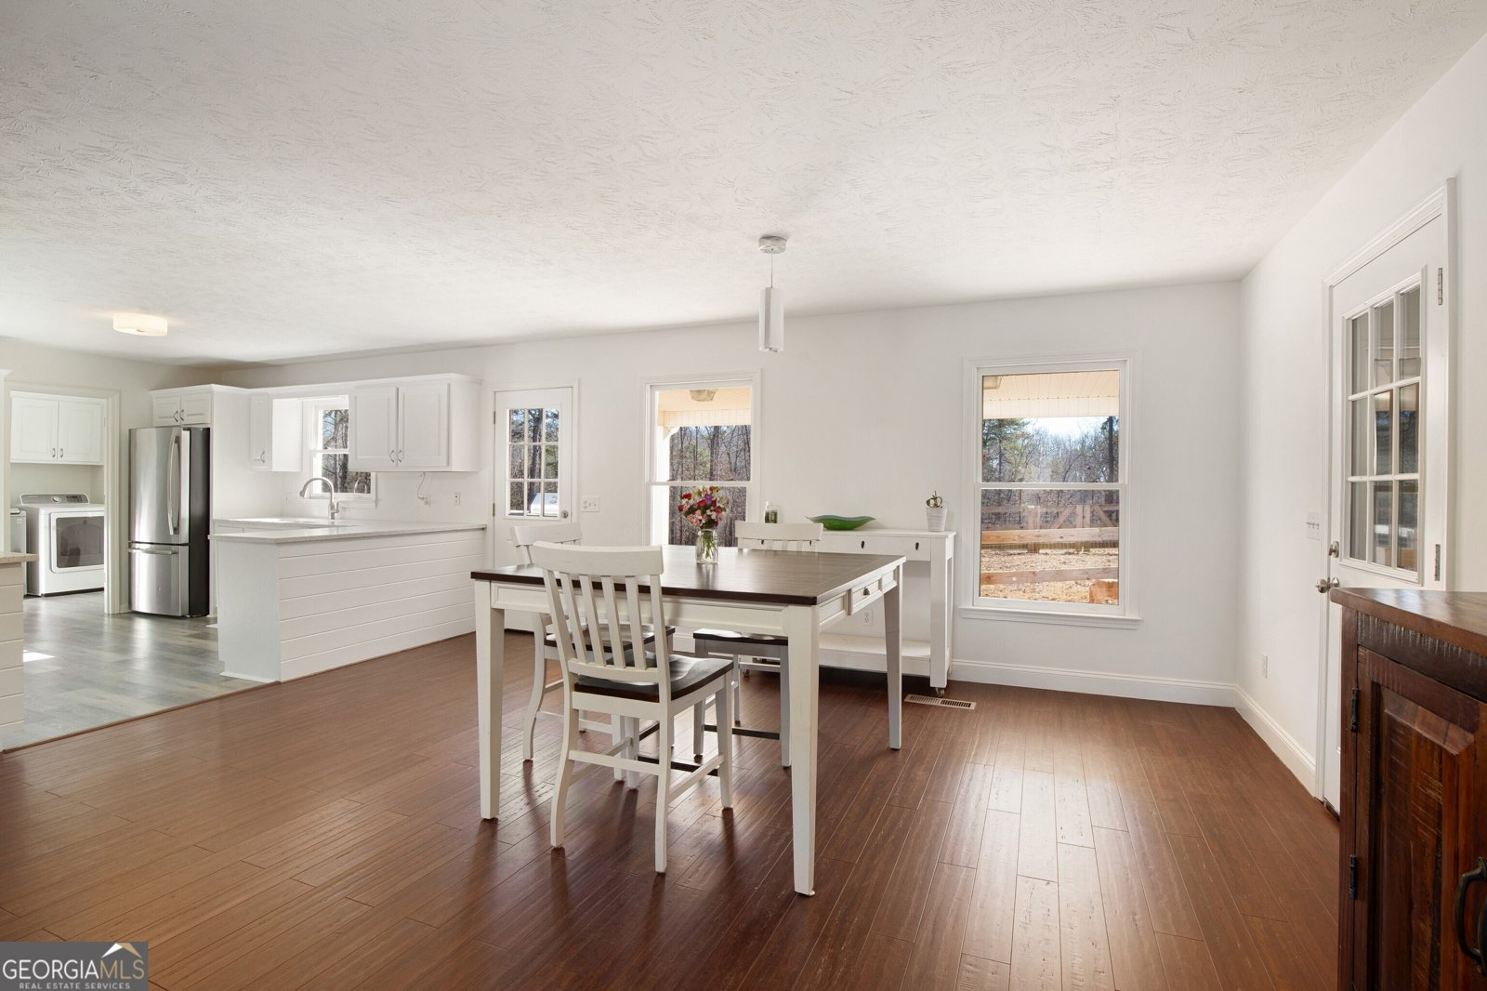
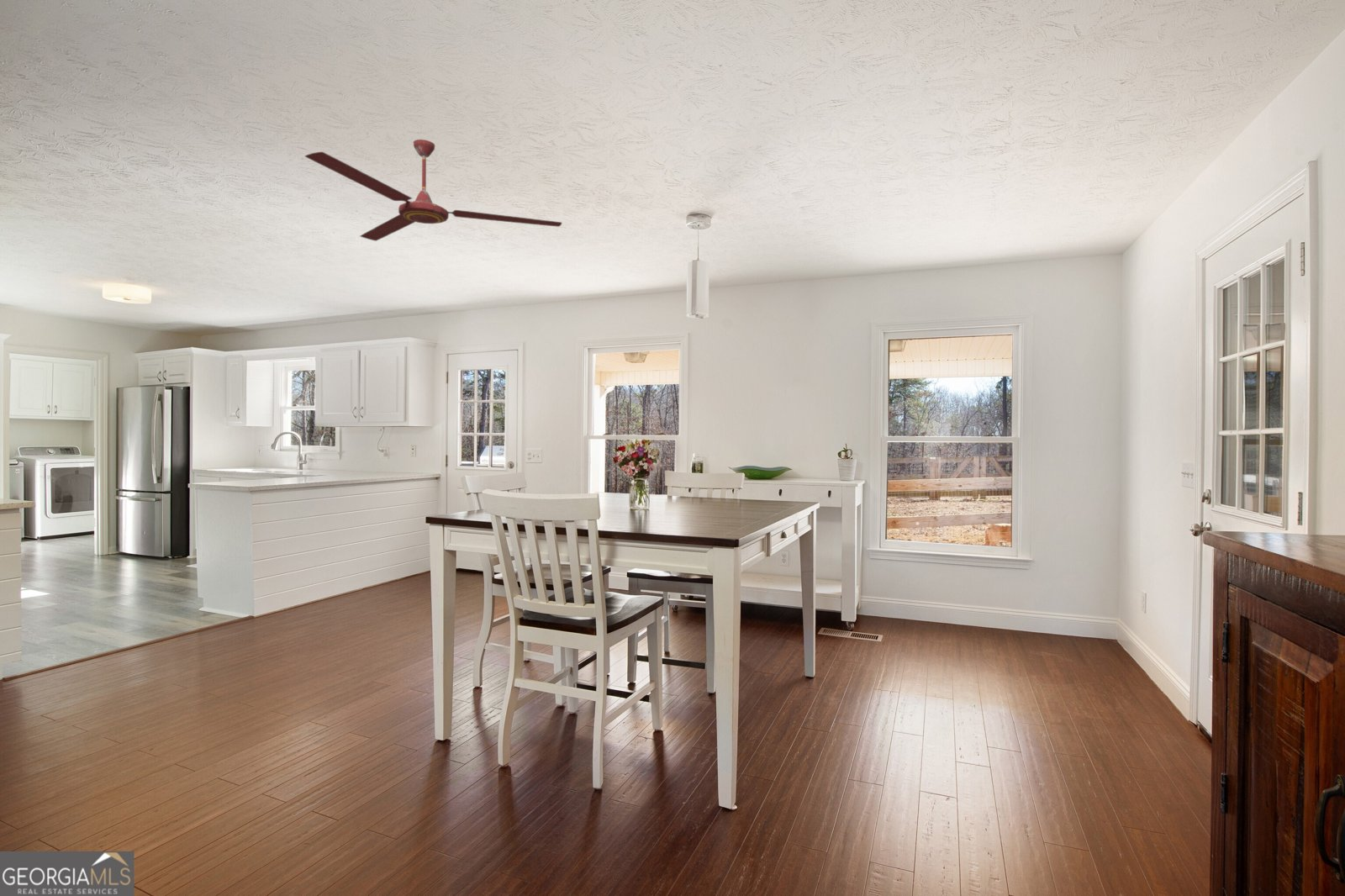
+ ceiling fan (440, 206)
